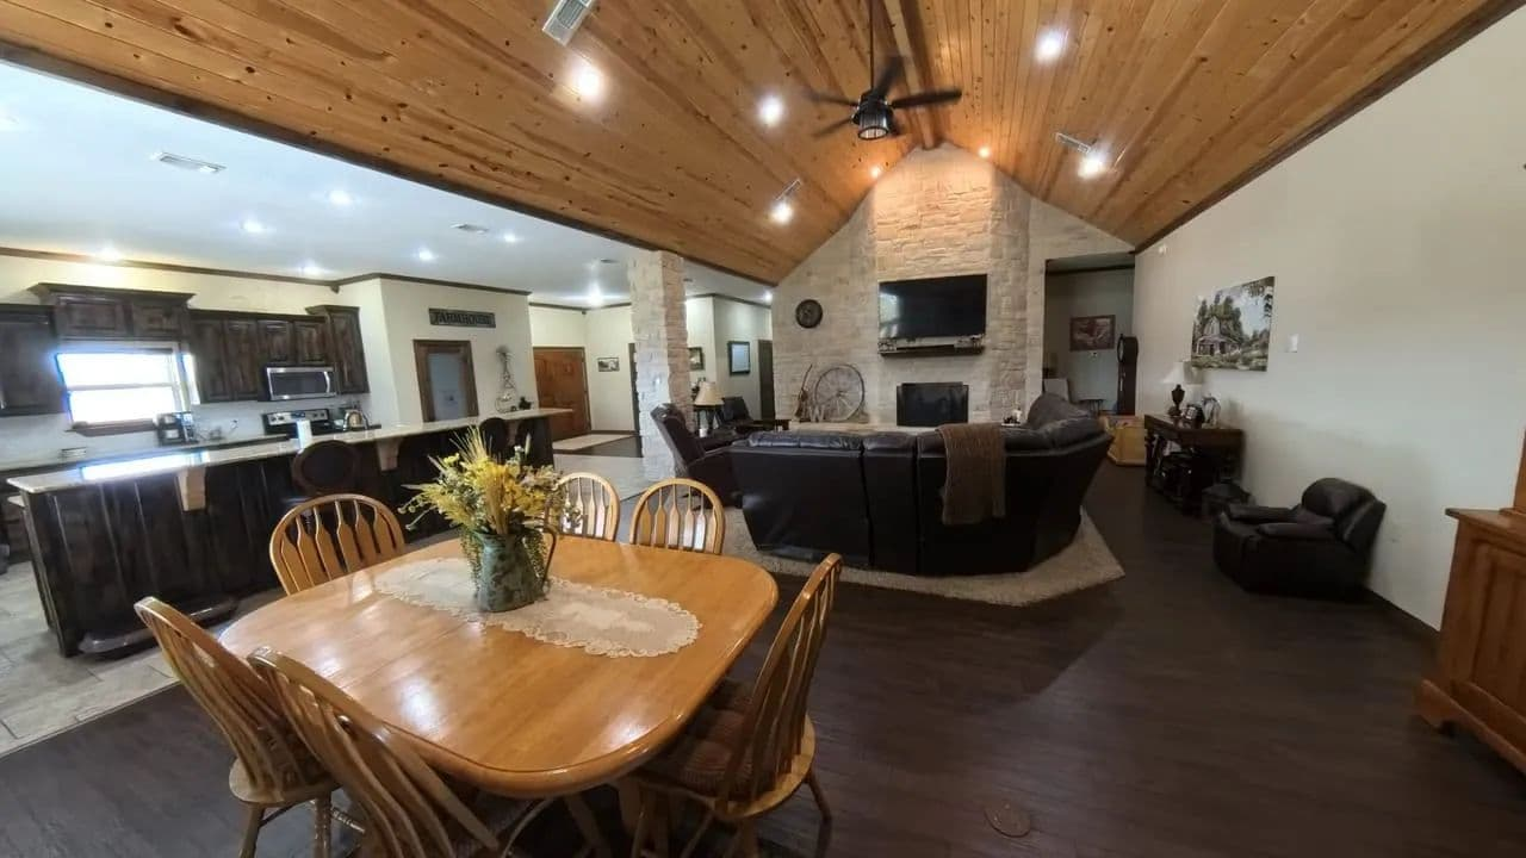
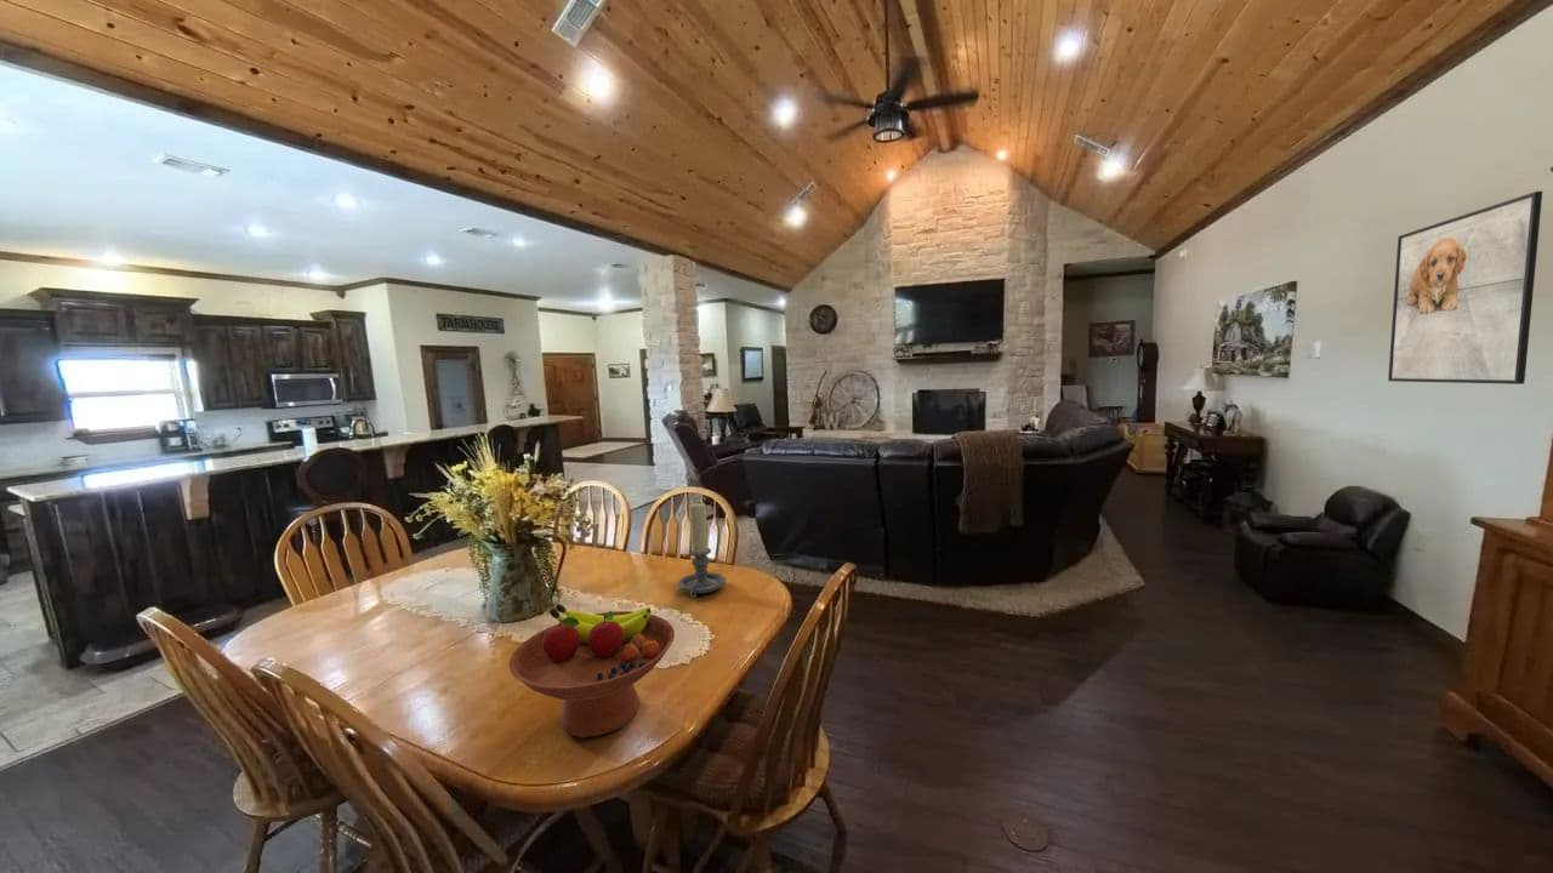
+ fruit bowl (597, 666)
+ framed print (1452, 301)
+ candle holder (698, 547)
